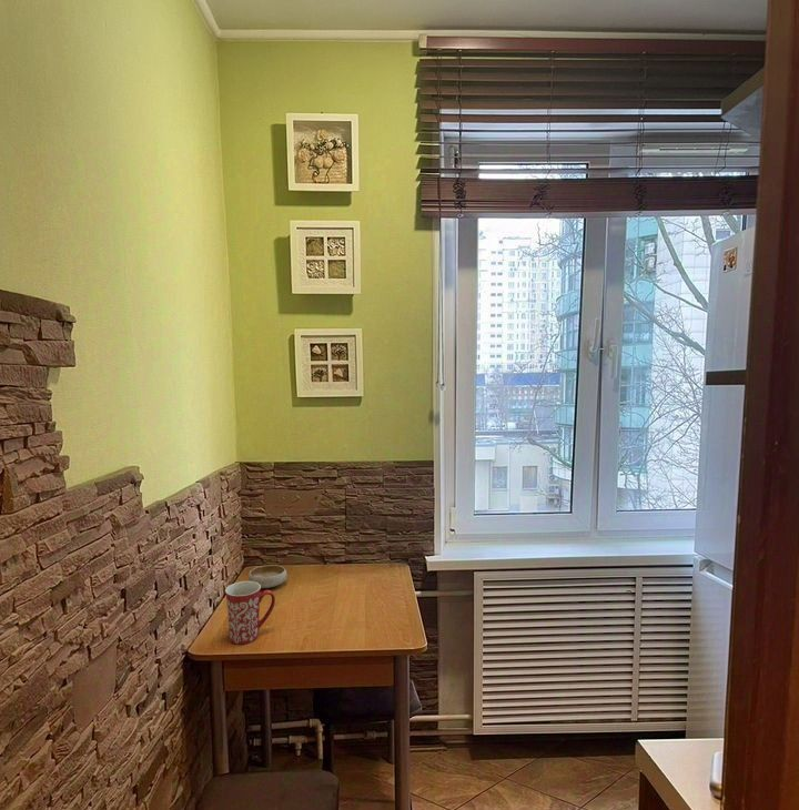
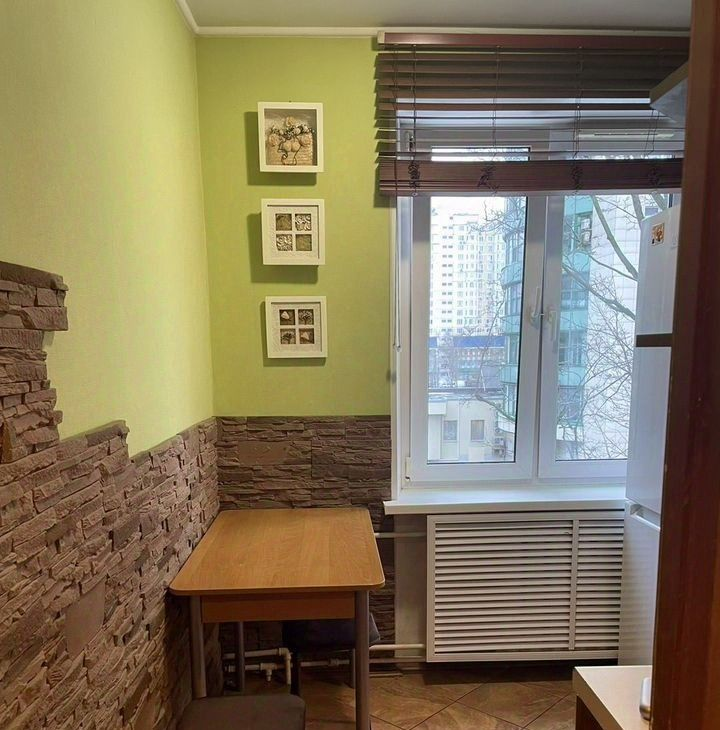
- mug (251, 611)
- bowl (267, 577)
